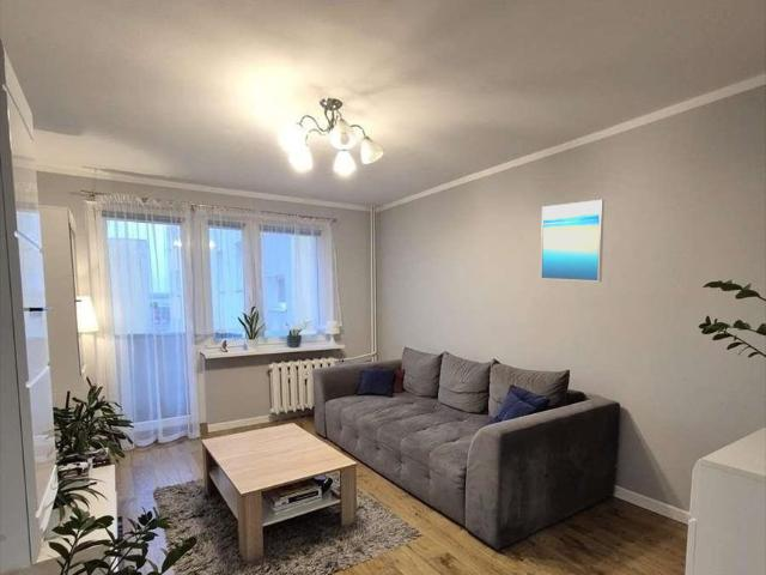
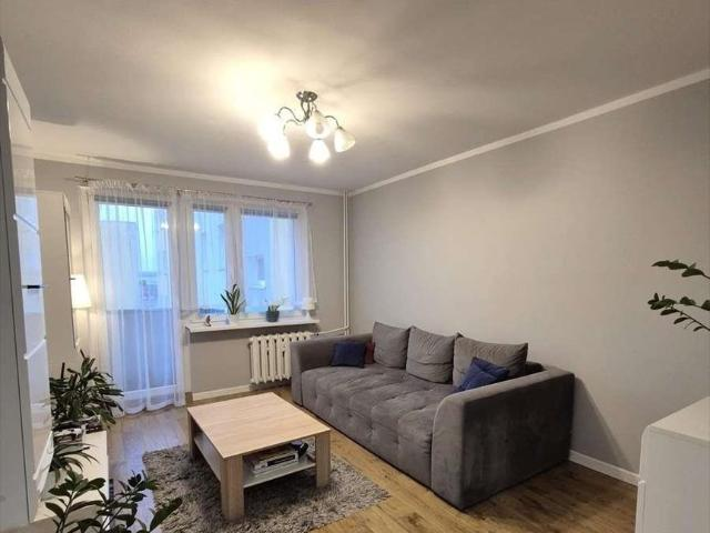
- wall art (570, 242)
